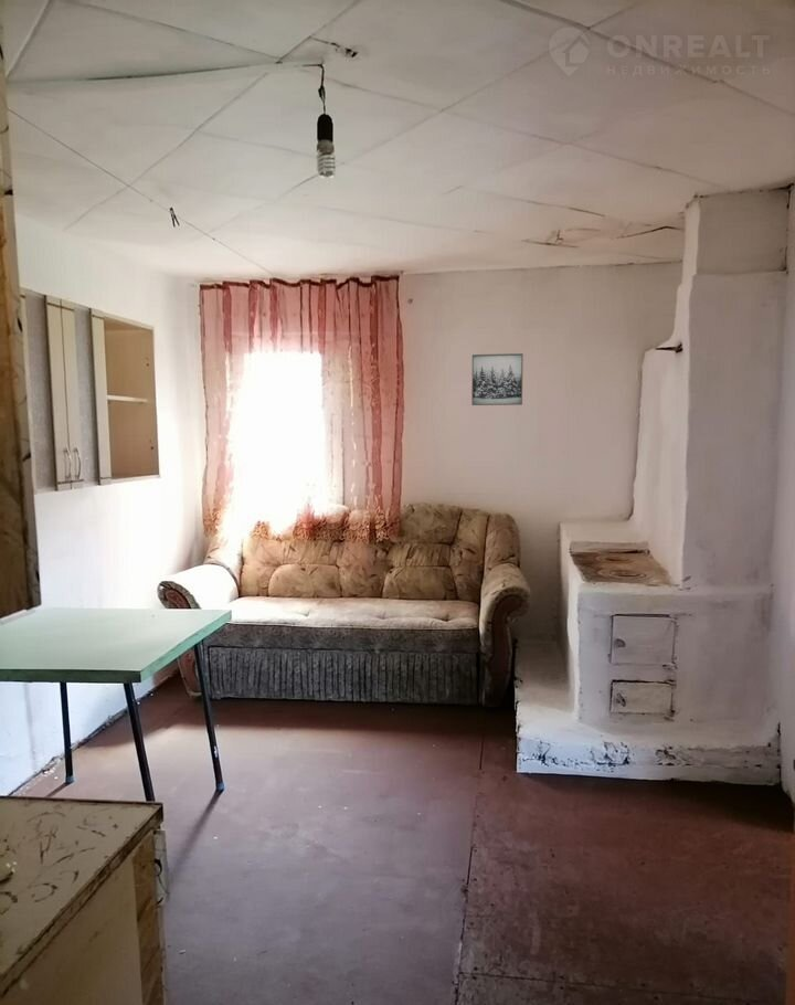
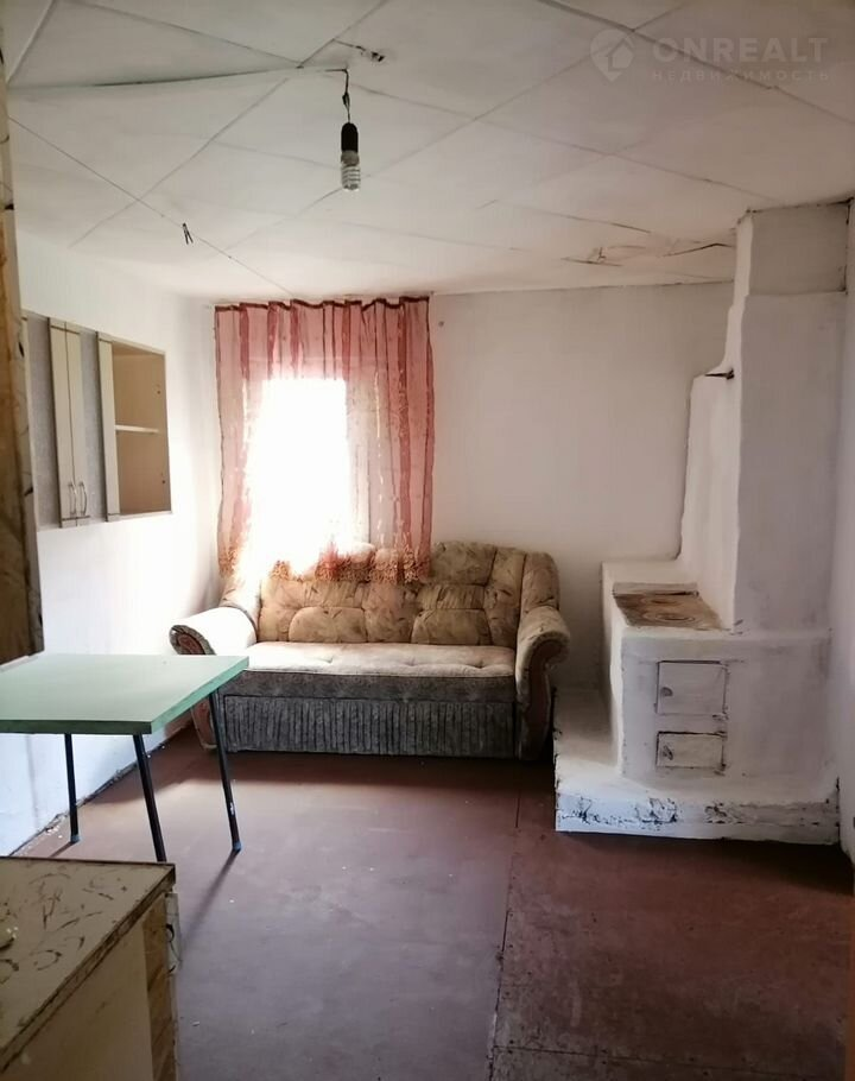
- wall art (497, 379)
